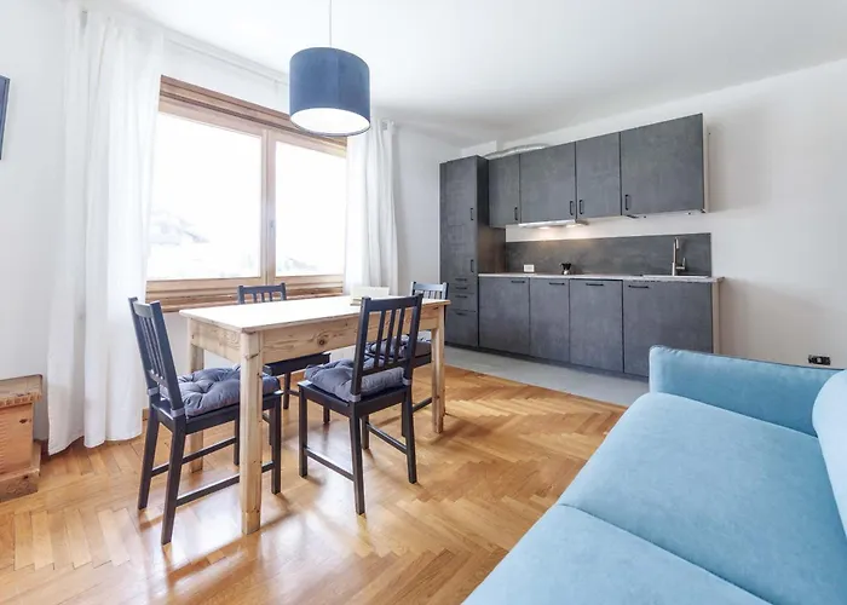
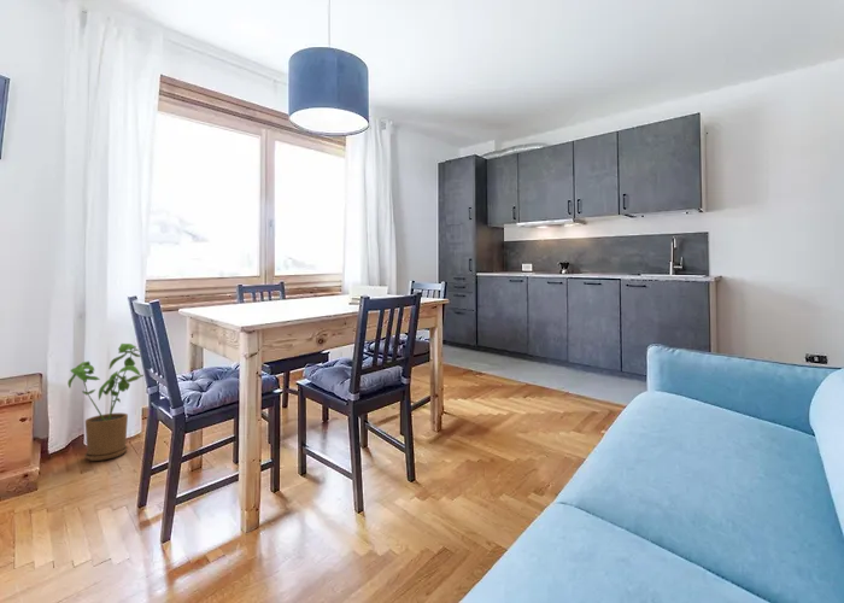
+ house plant (111, 399)
